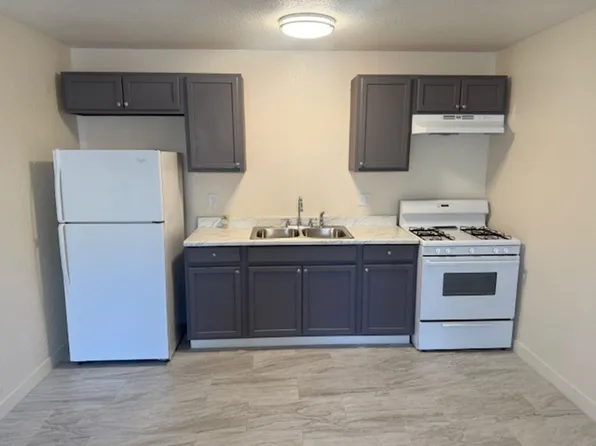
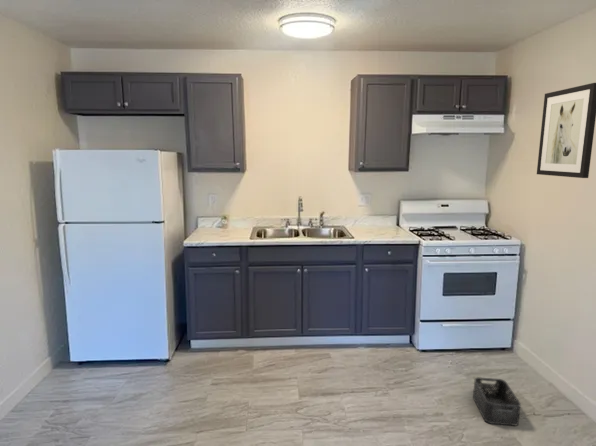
+ storage bin (495, 400)
+ wall art (565, 133)
